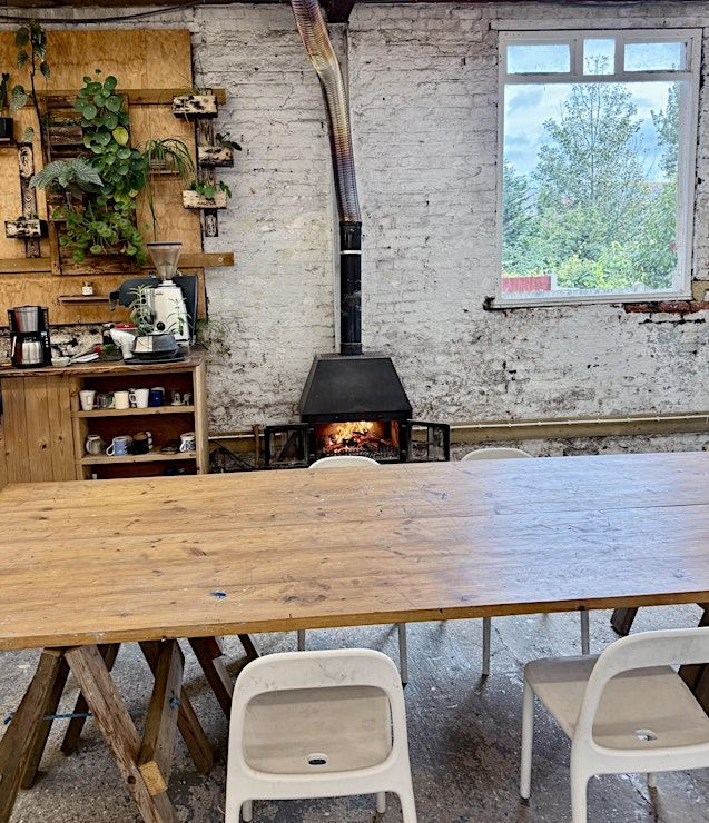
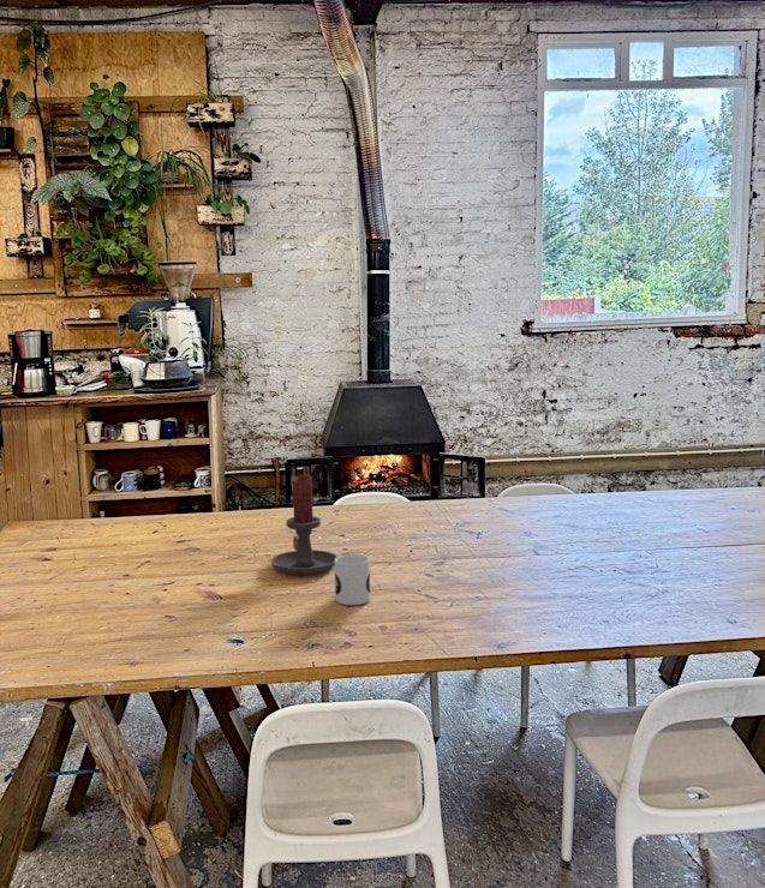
+ candle holder (301, 518)
+ mug (352, 576)
